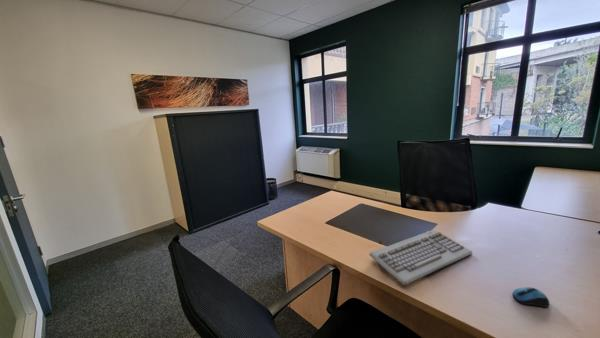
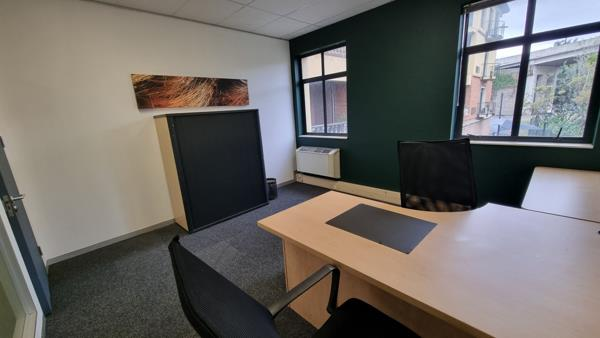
- computer mouse (531, 294)
- keyboard (420, 252)
